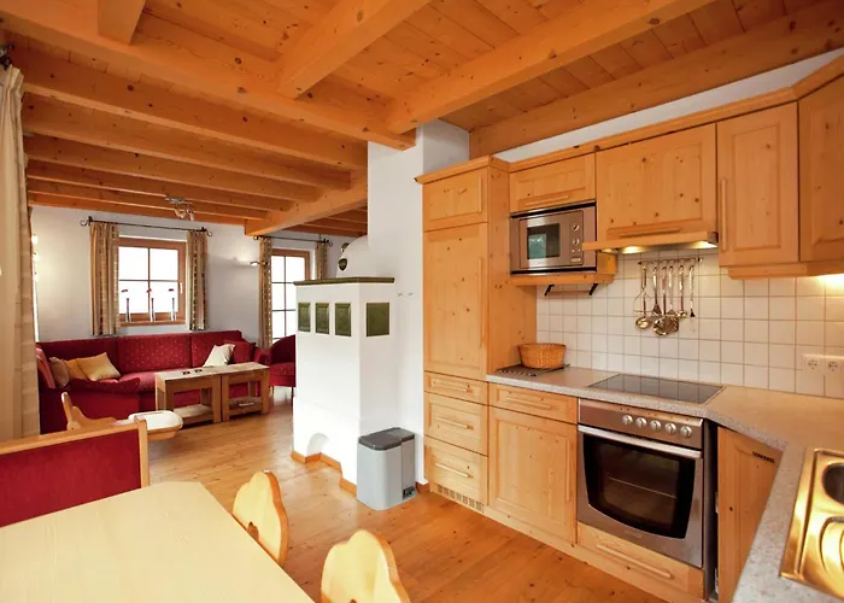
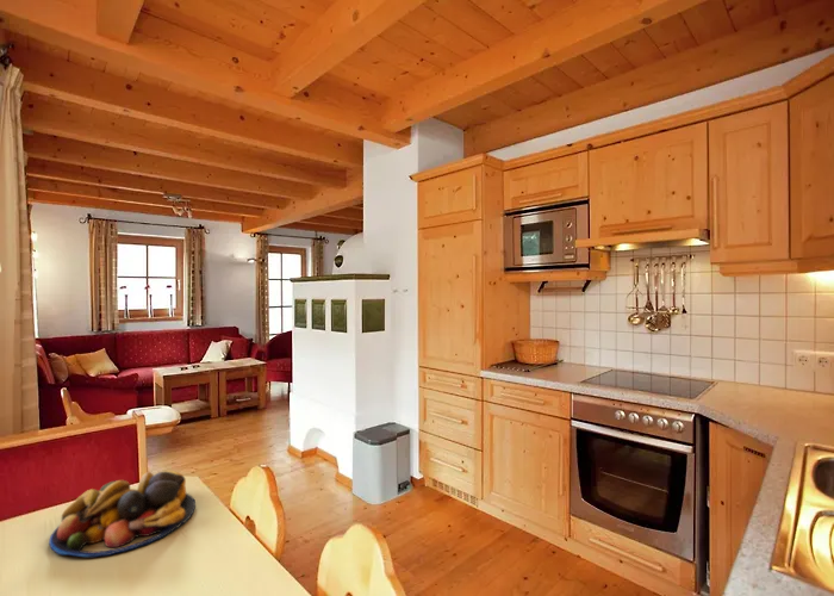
+ fruit bowl (126, 499)
